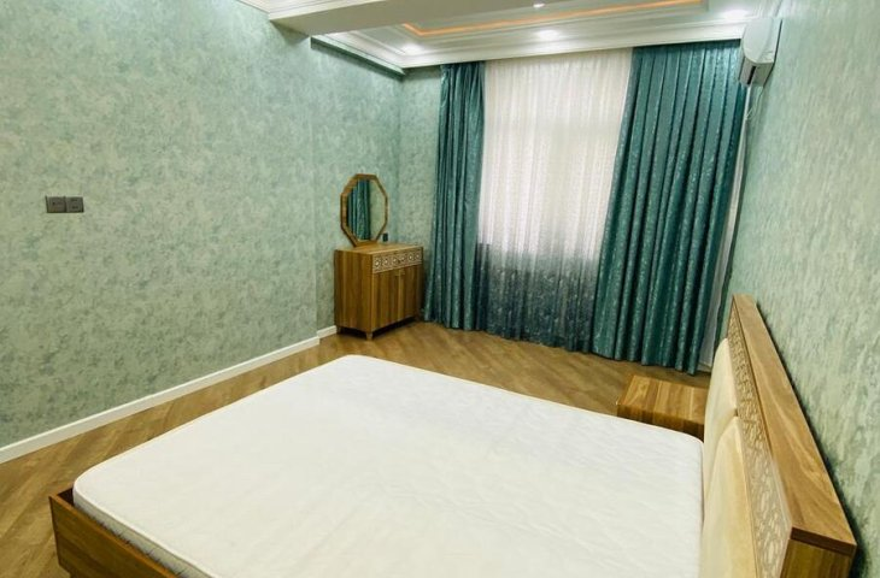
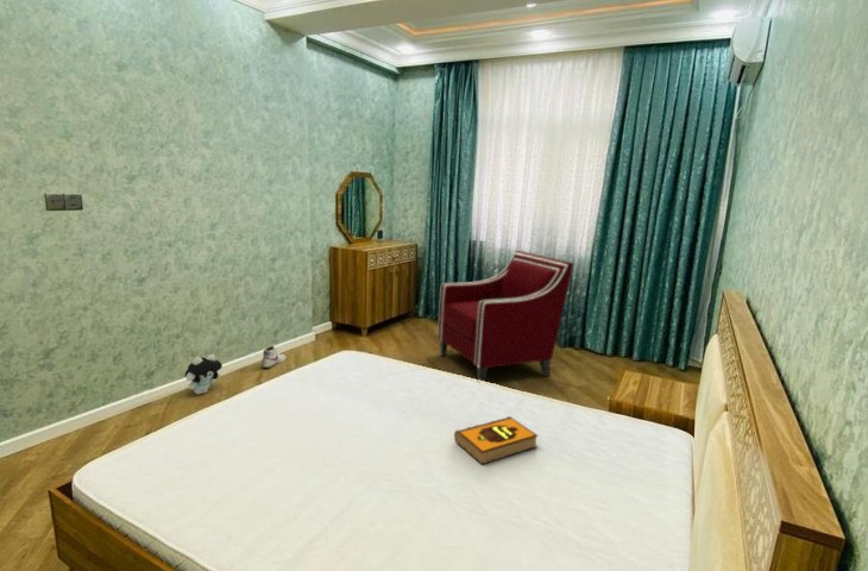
+ hardback book (495, 437)
+ plush toy (203, 372)
+ shoe (273, 354)
+ armchair (501, 310)
